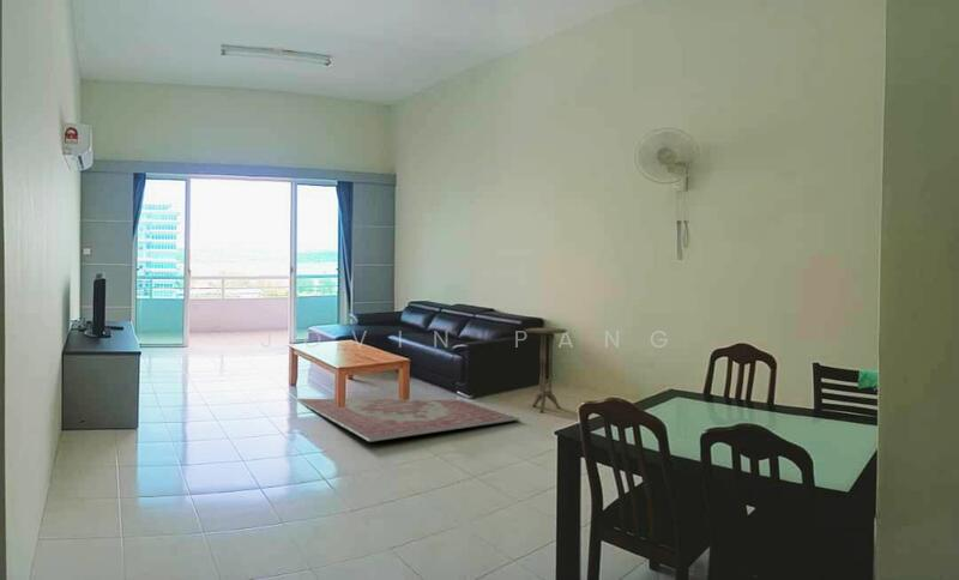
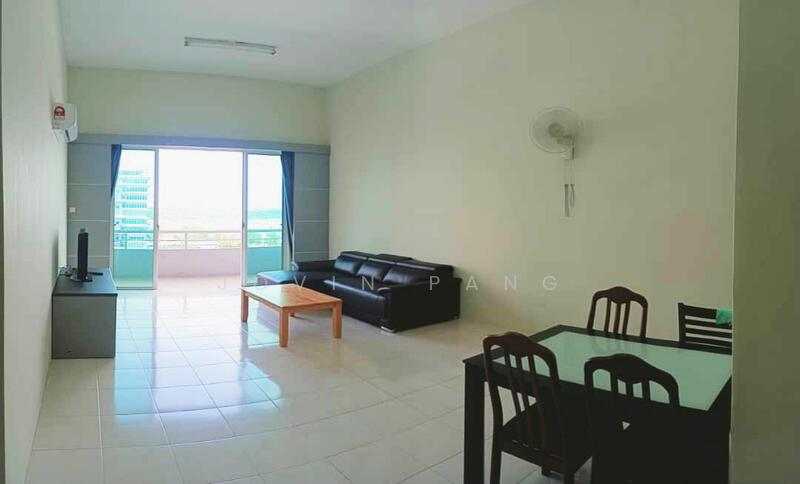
- side table (544, 369)
- rug (394, 406)
